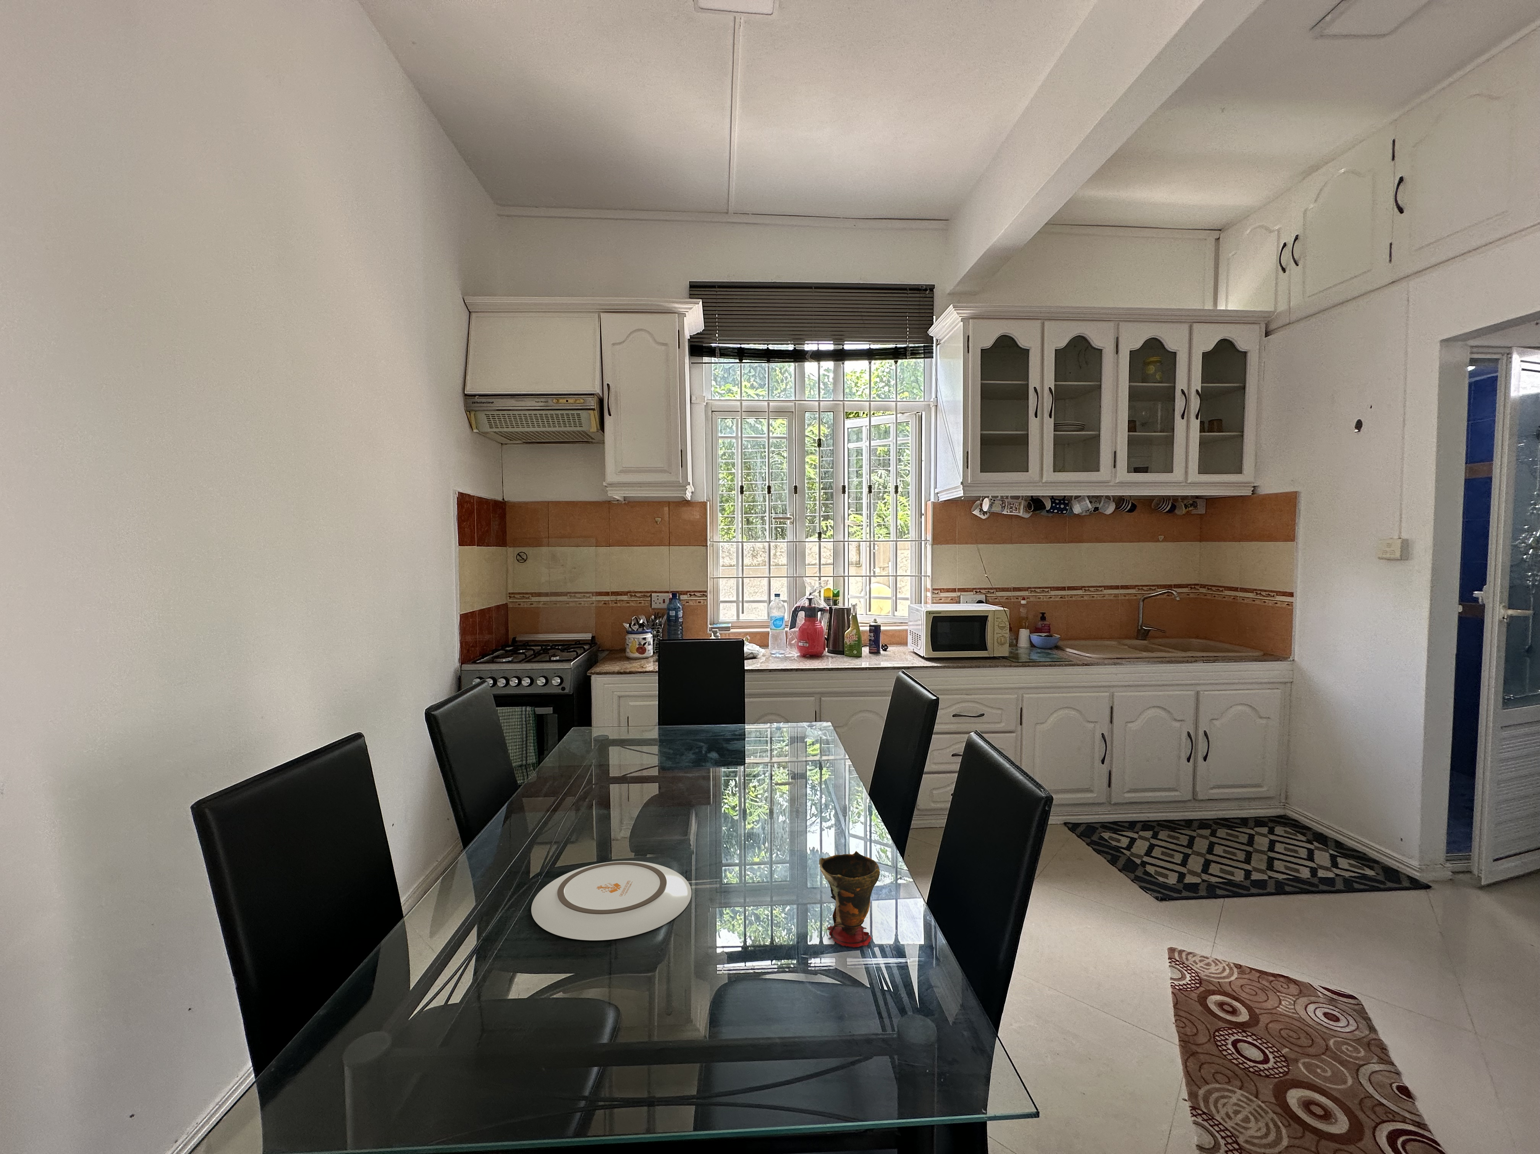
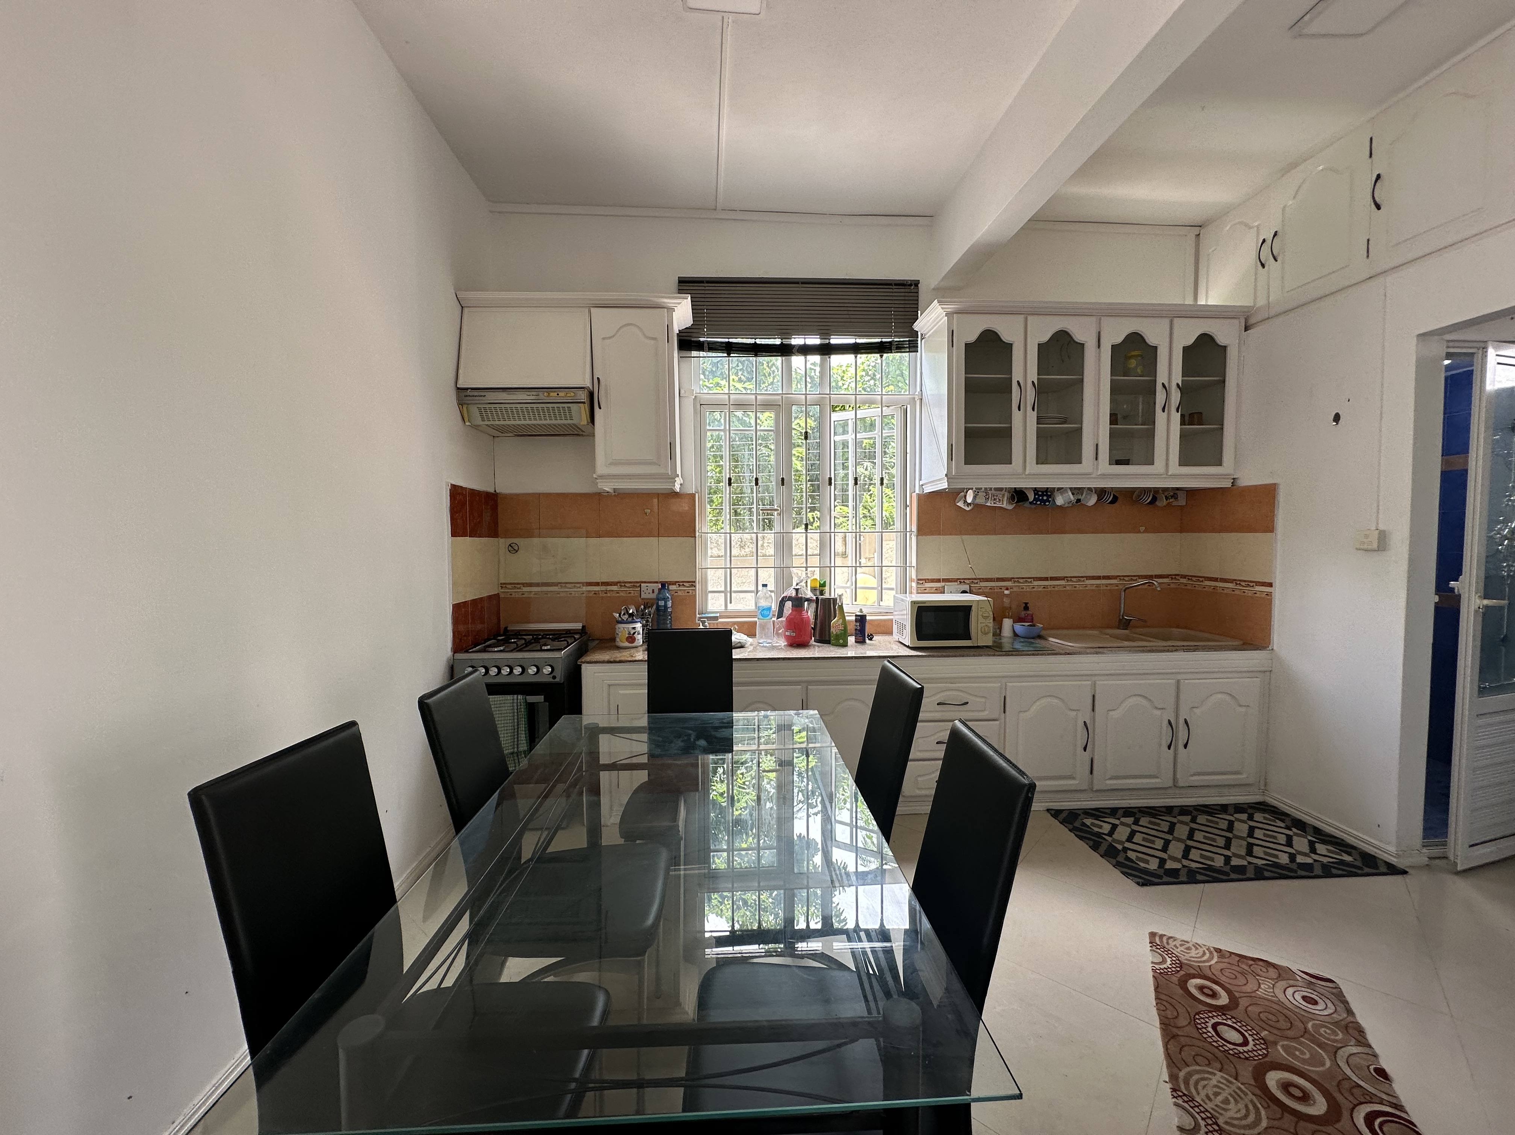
- cup (848, 898)
- plate (614, 891)
